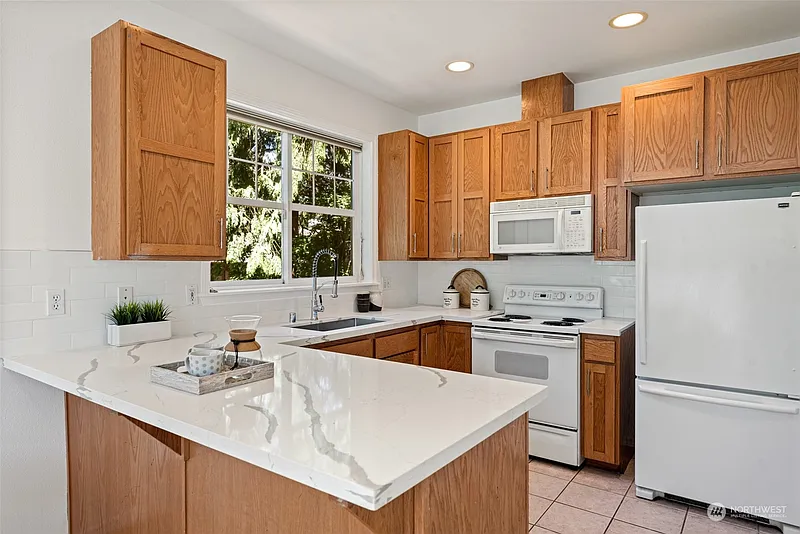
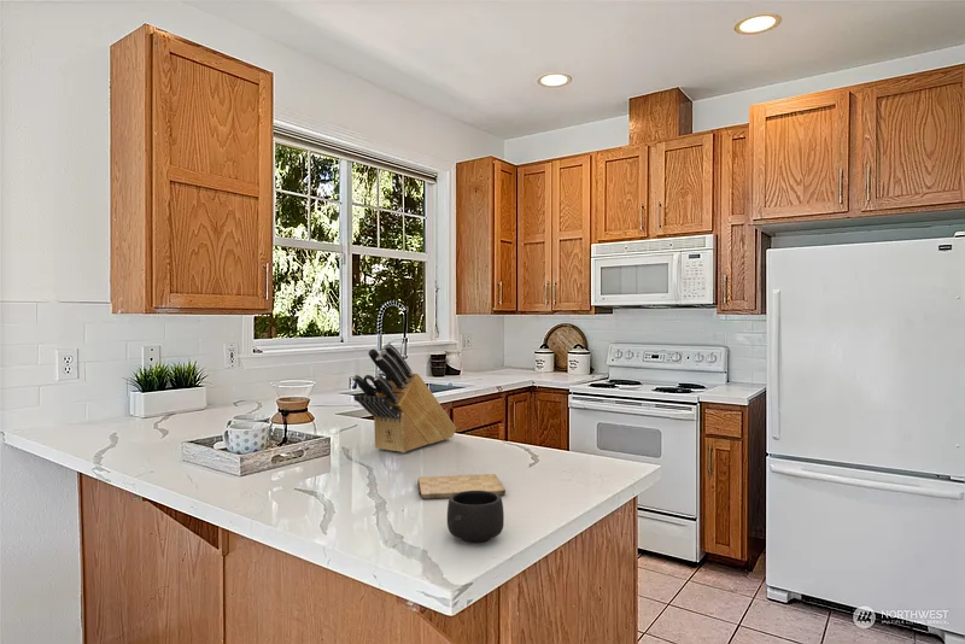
+ knife block (407, 393)
+ mug (472, 515)
+ cutting board (460, 485)
